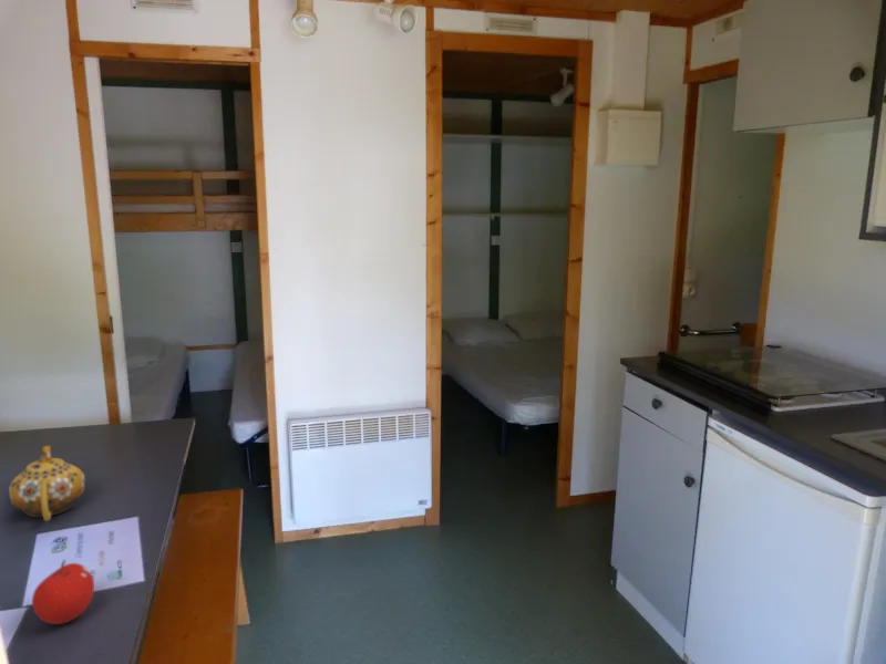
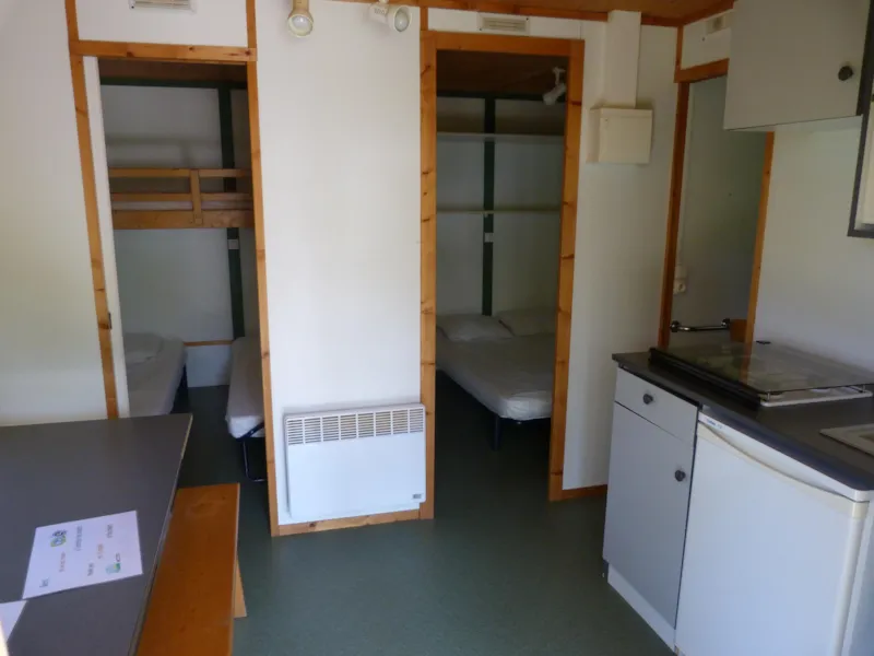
- teapot (47, 479)
- fruit (63, 590)
